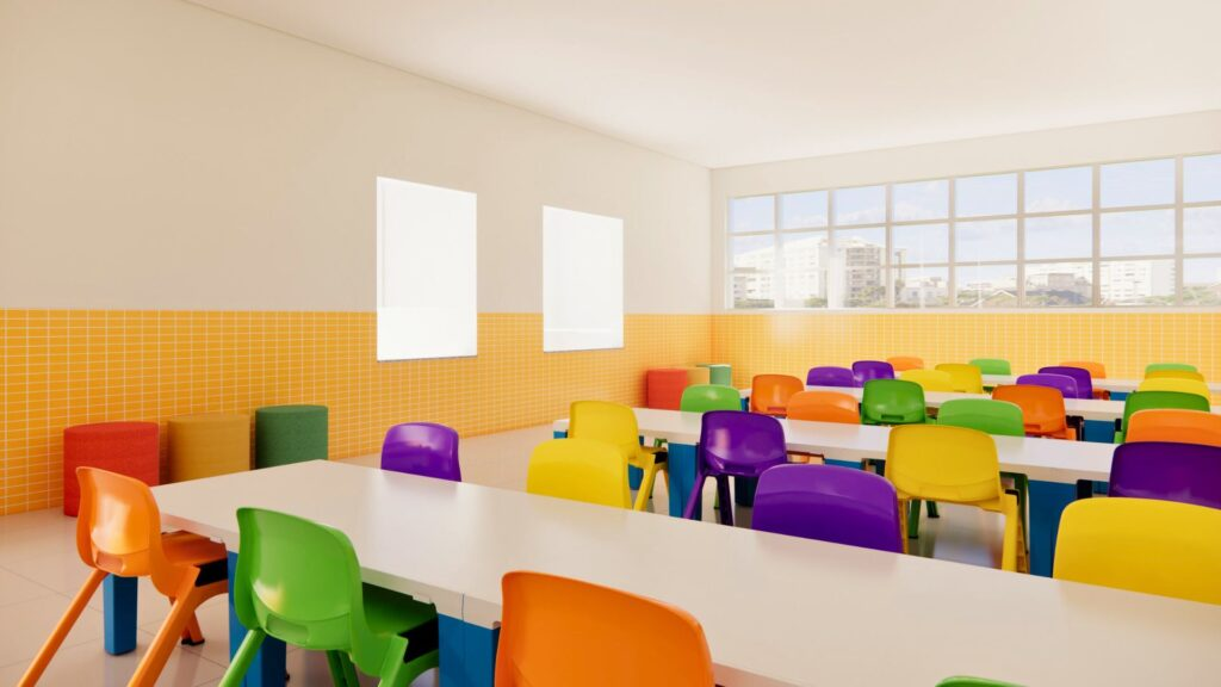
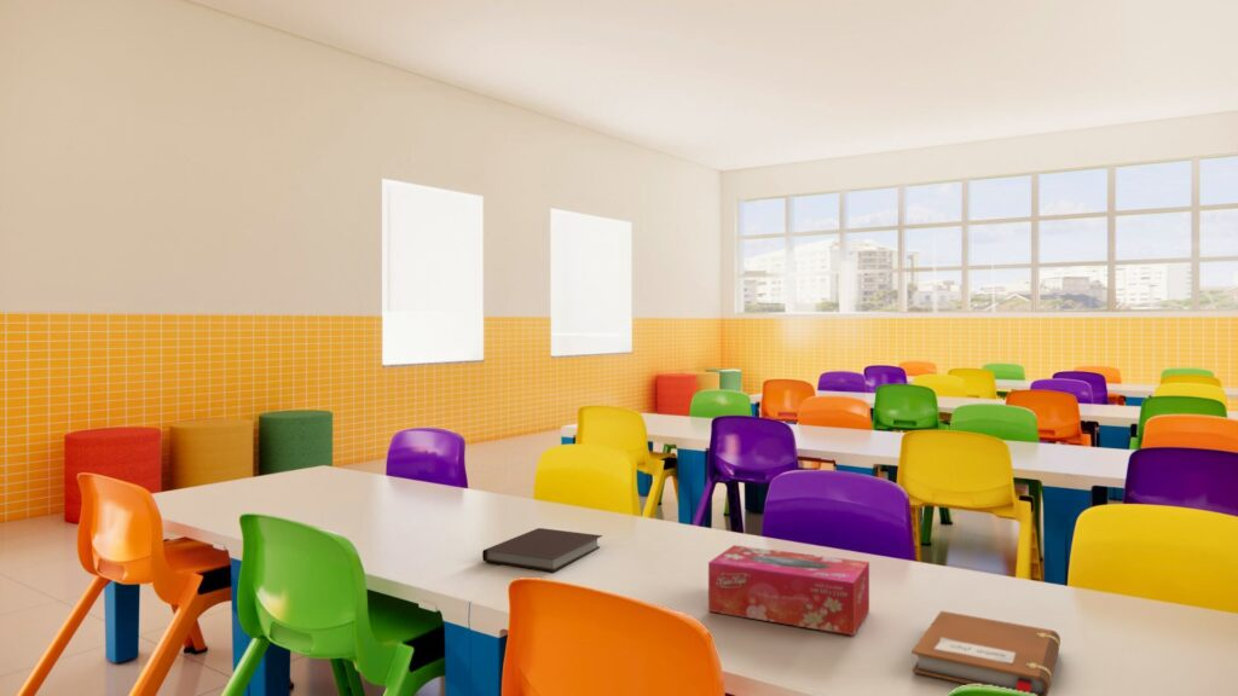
+ notebook (544, 547)
+ notebook (988, 651)
+ tissue box (788, 586)
